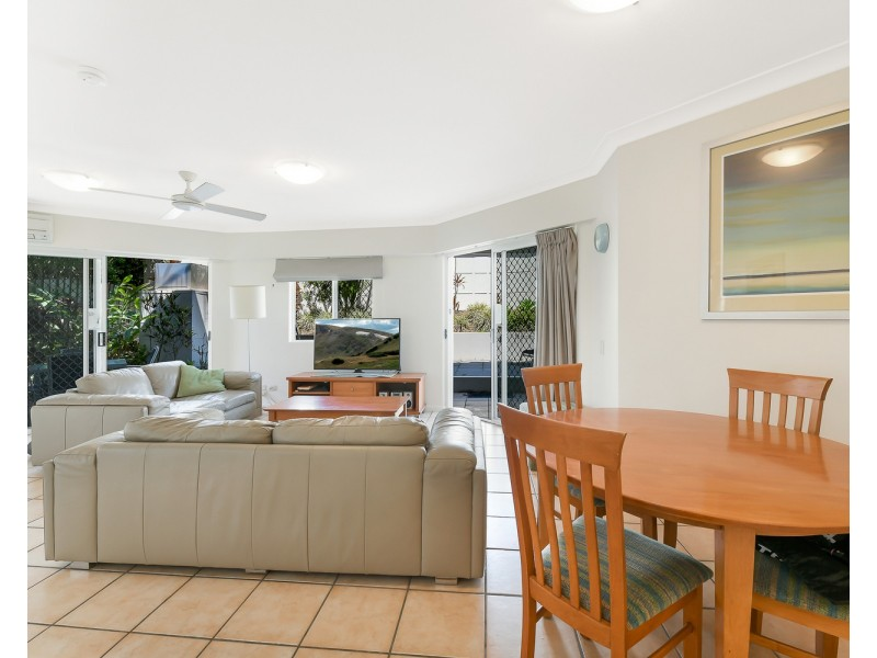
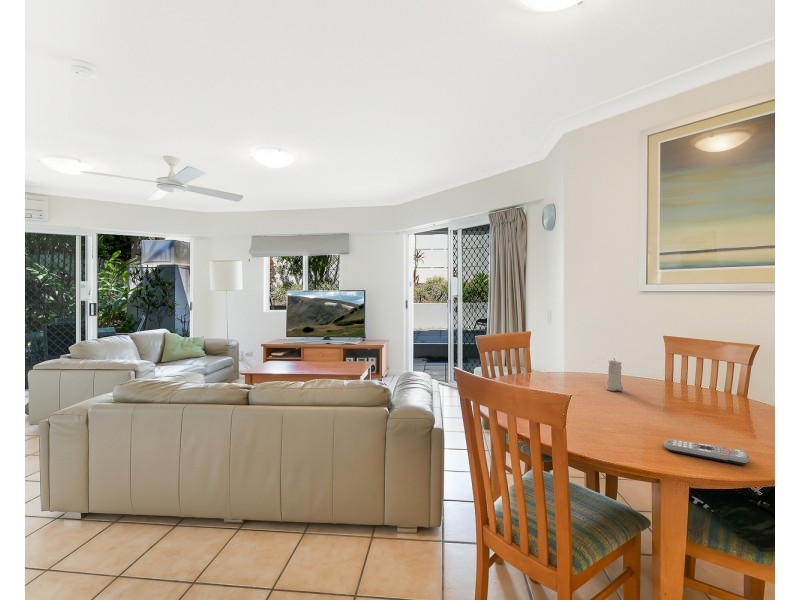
+ candle (614, 373)
+ remote control (704, 451)
